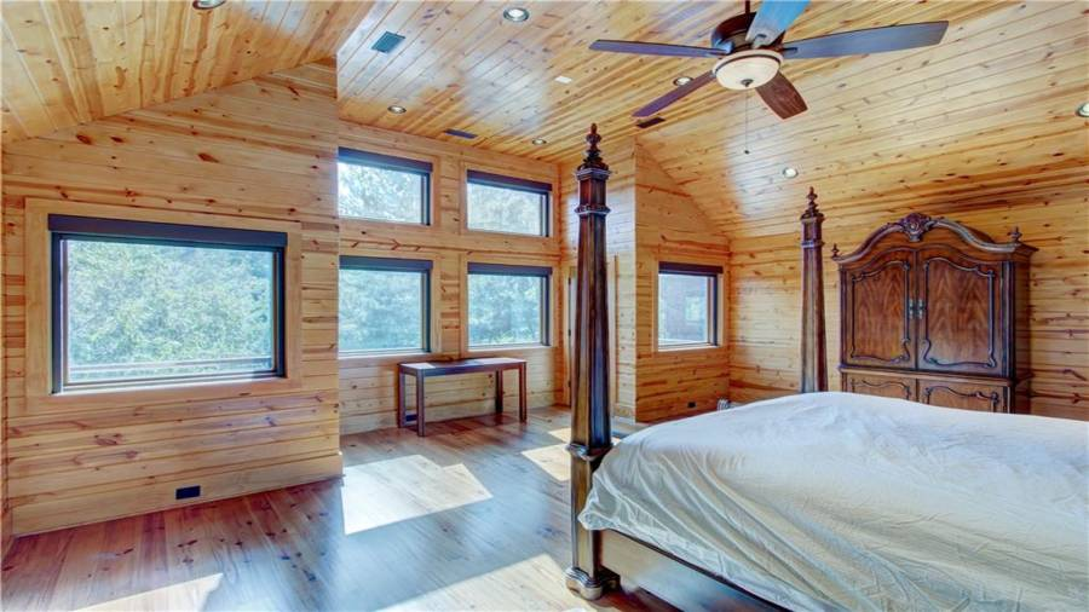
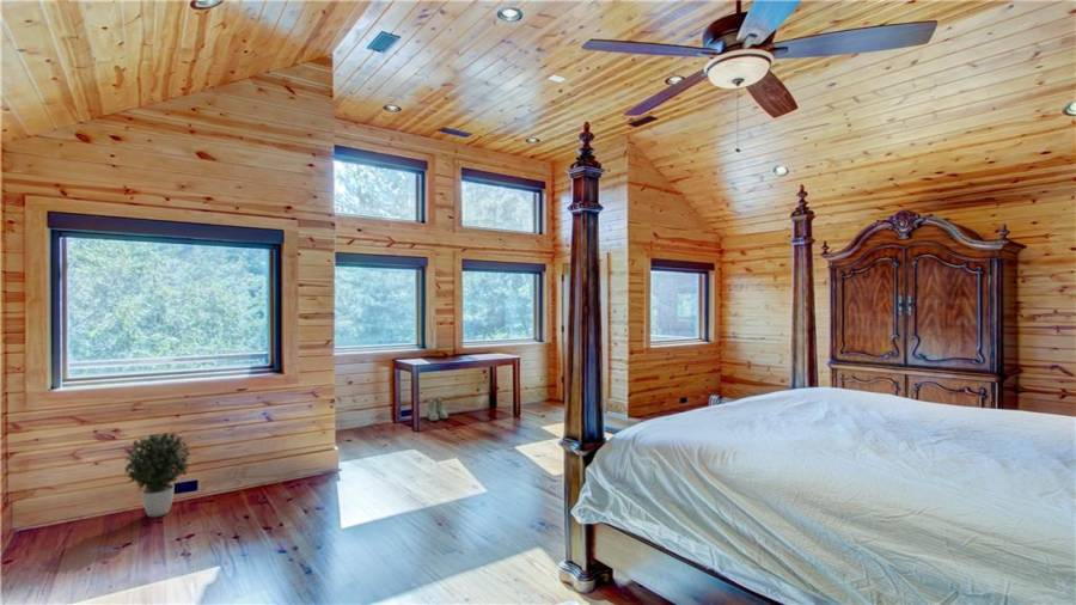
+ potted plant (159, 473)
+ boots (436, 408)
